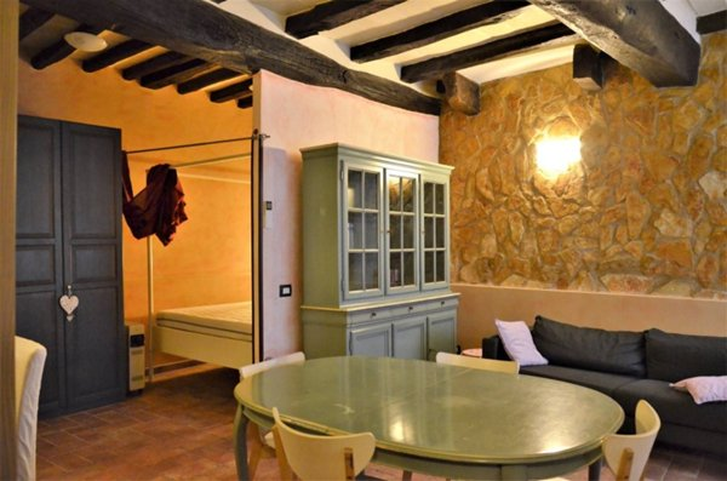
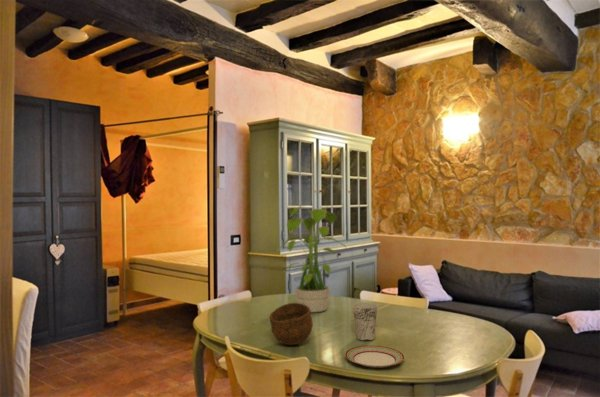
+ plate (374, 357)
+ bowl (291, 325)
+ potted plant (312, 256)
+ cup (365, 321)
